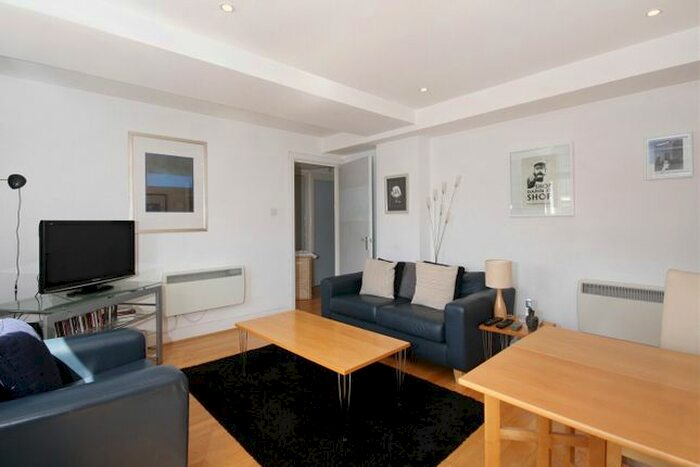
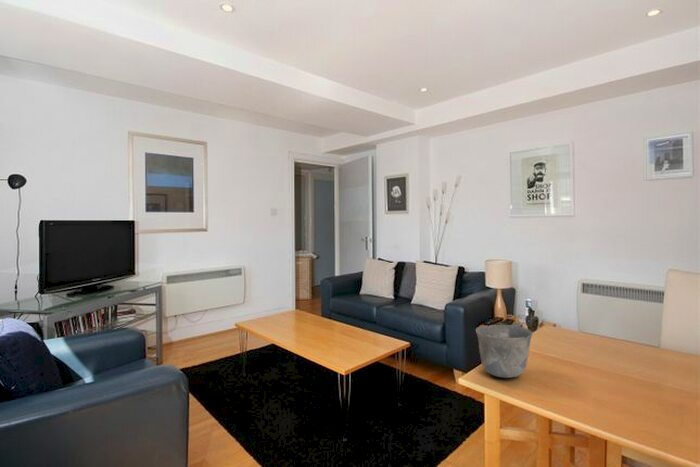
+ cup (504, 352)
